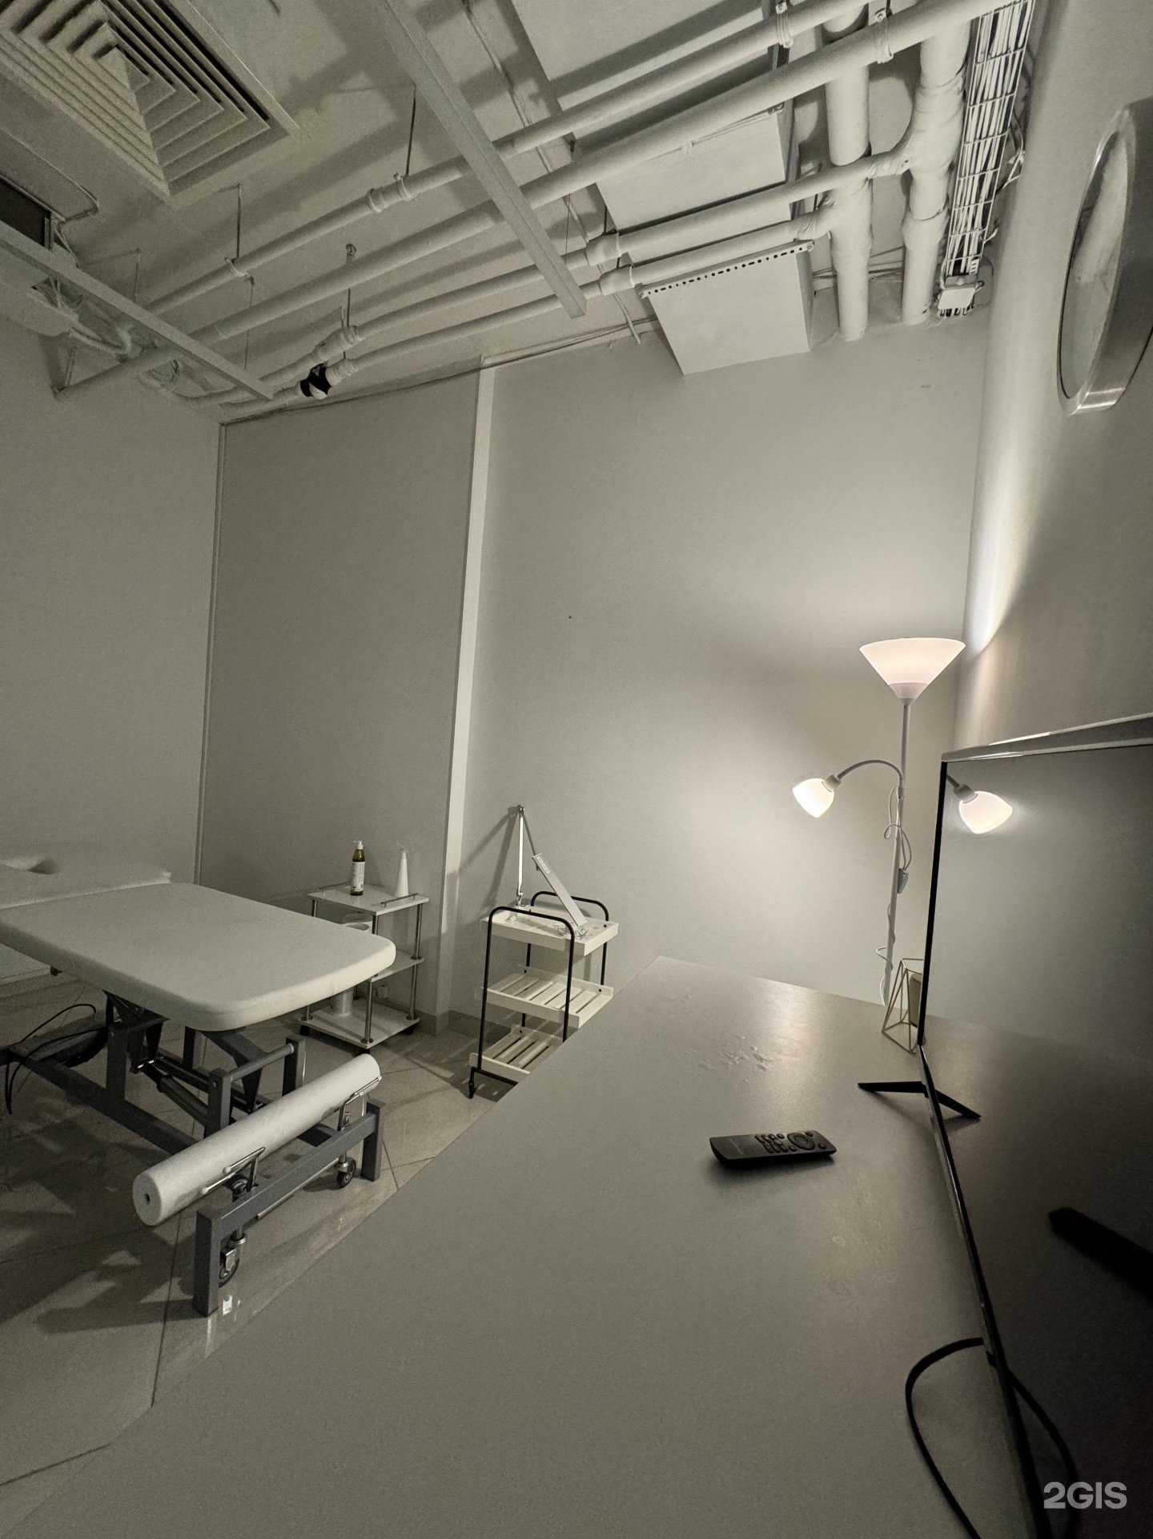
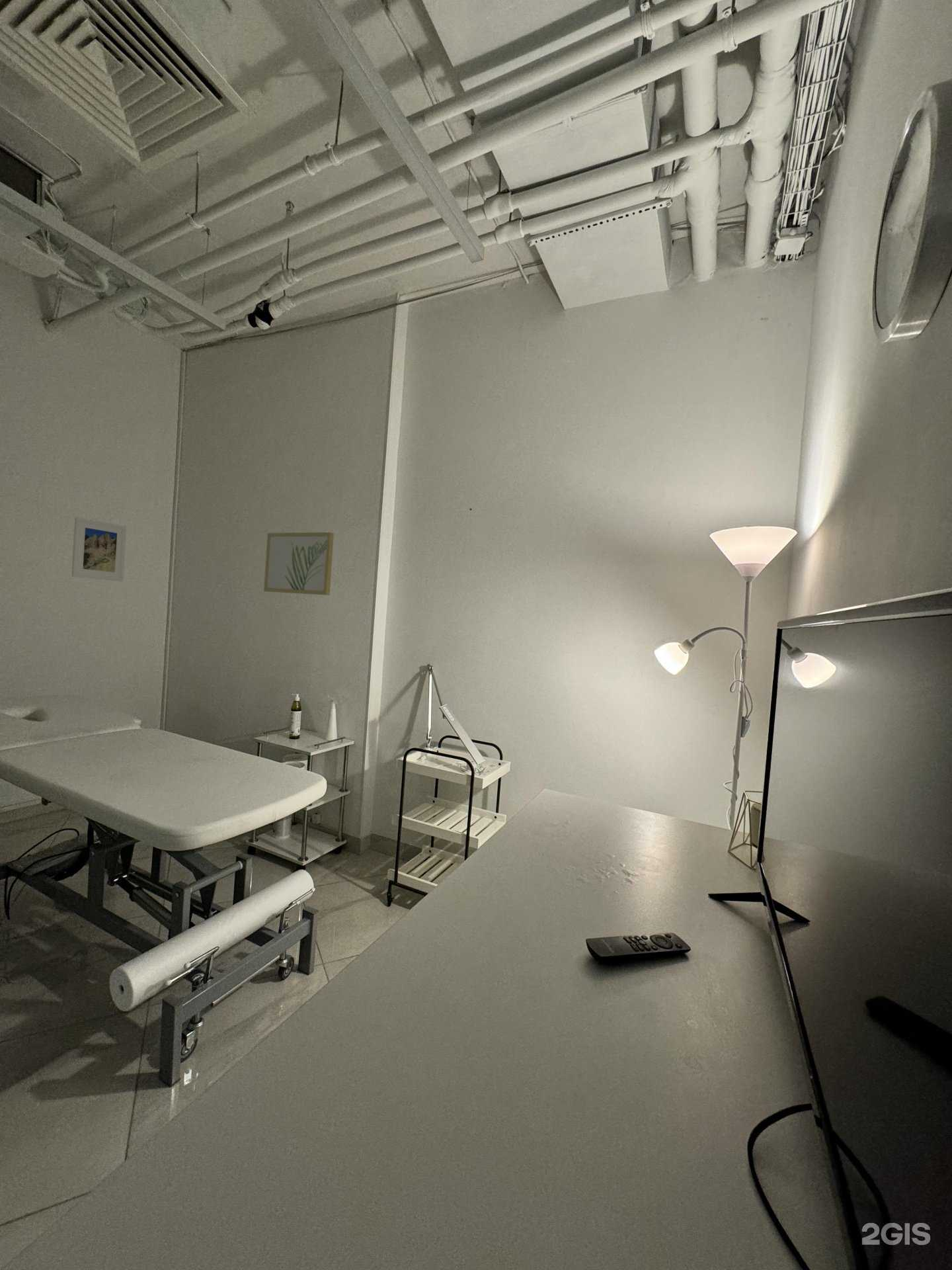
+ wall art (298, 563)
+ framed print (100, 550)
